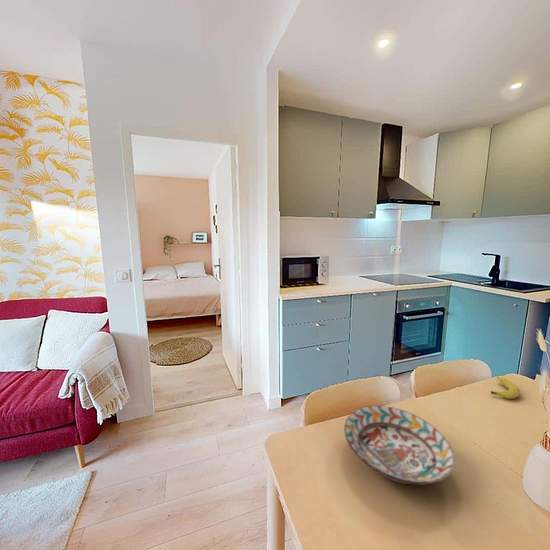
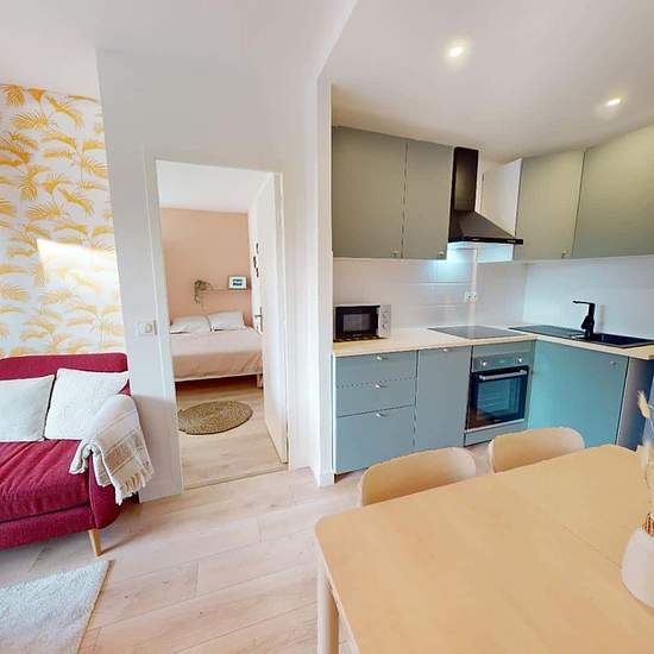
- decorative bowl (394, 448)
- fruit (504, 385)
